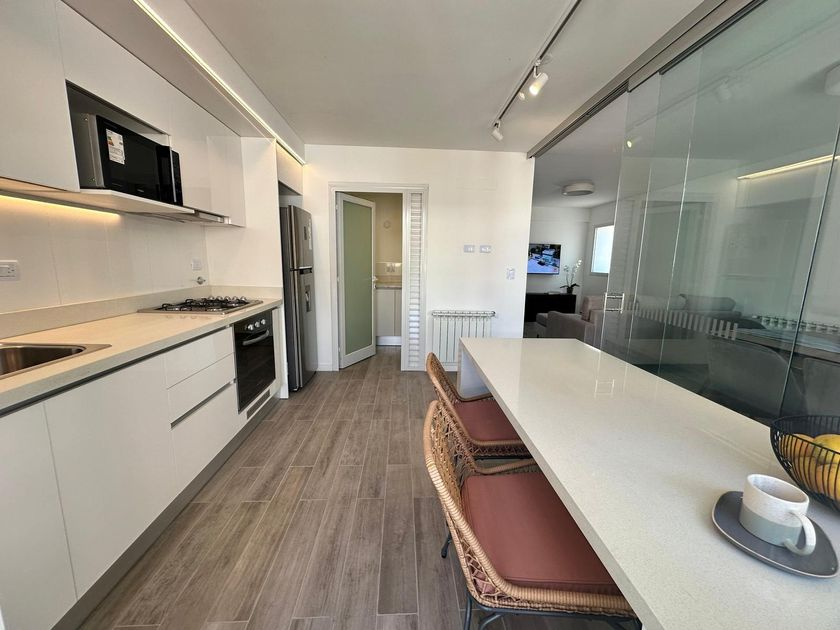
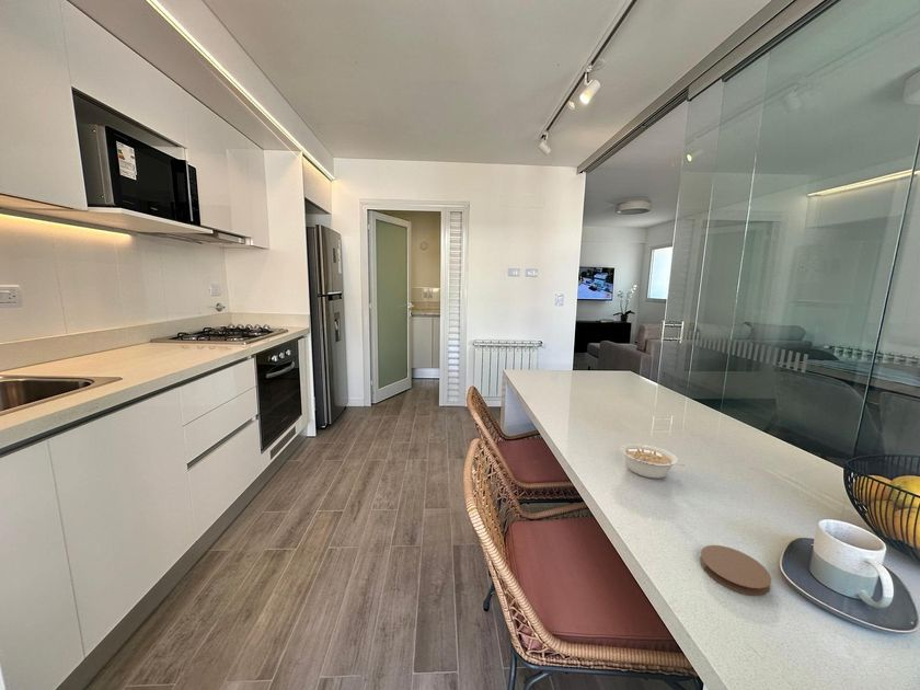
+ coaster (734, 568)
+ legume (649, 460)
